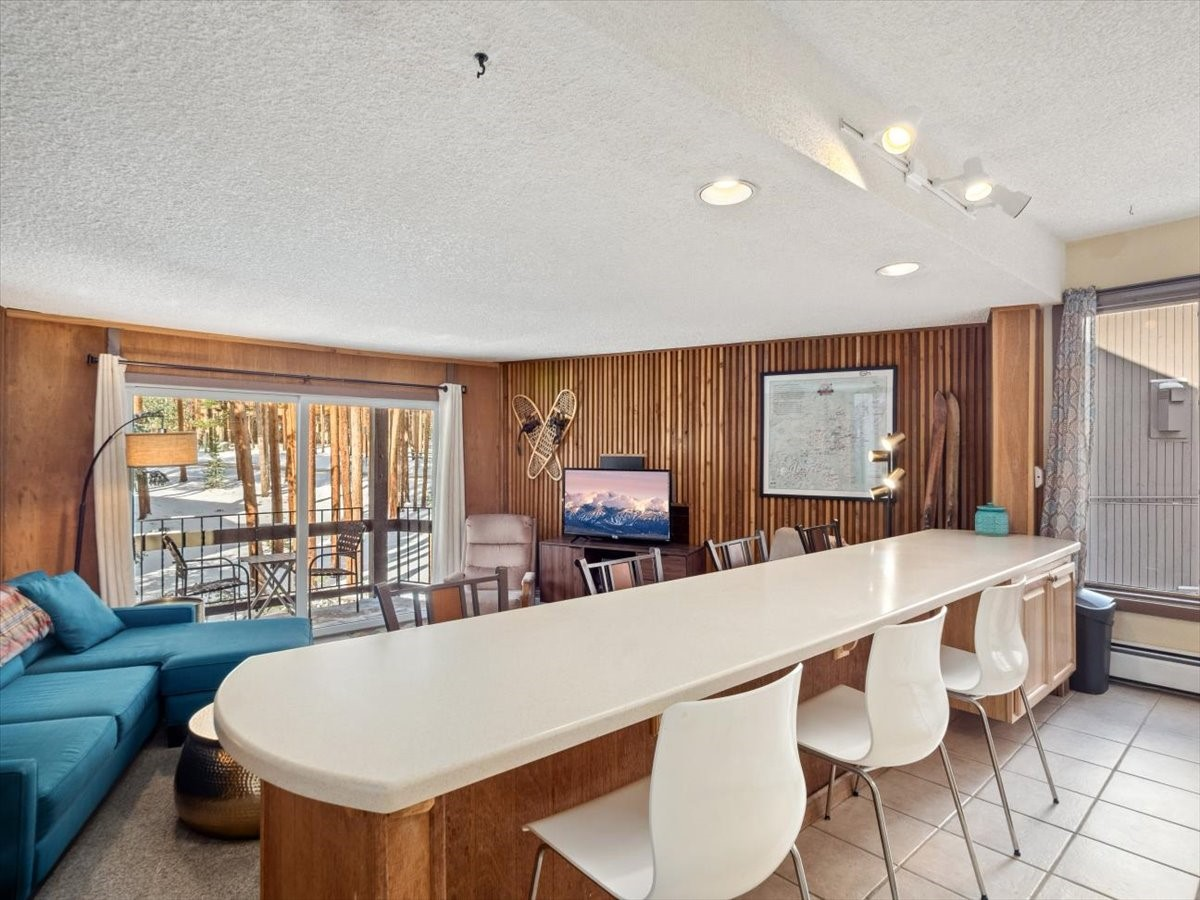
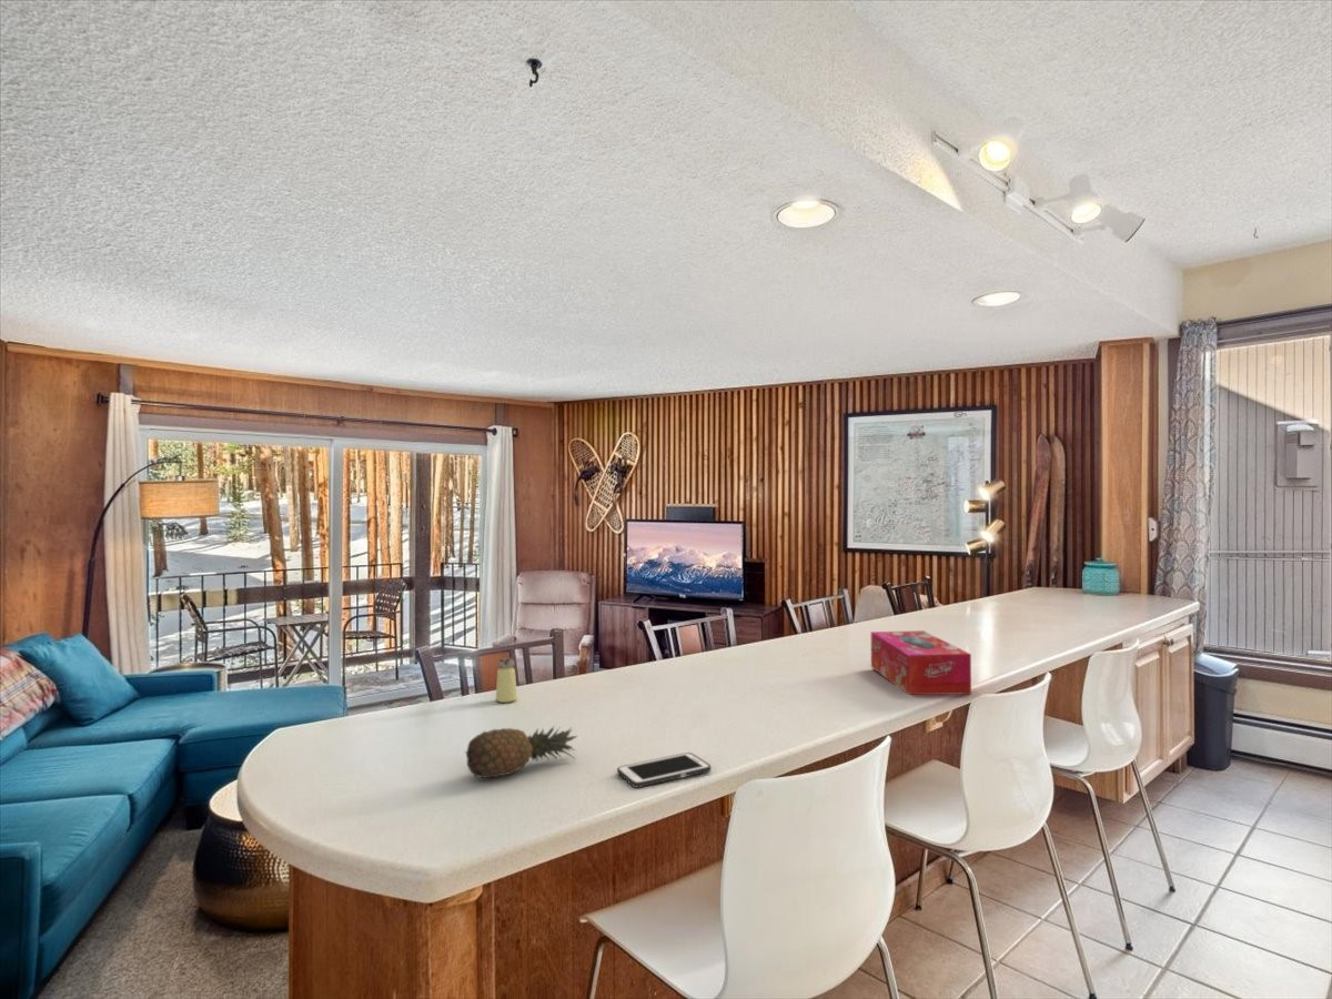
+ tissue box (917, 660)
+ cell phone (664, 769)
+ saltshaker (506, 679)
+ fruit (524, 746)
